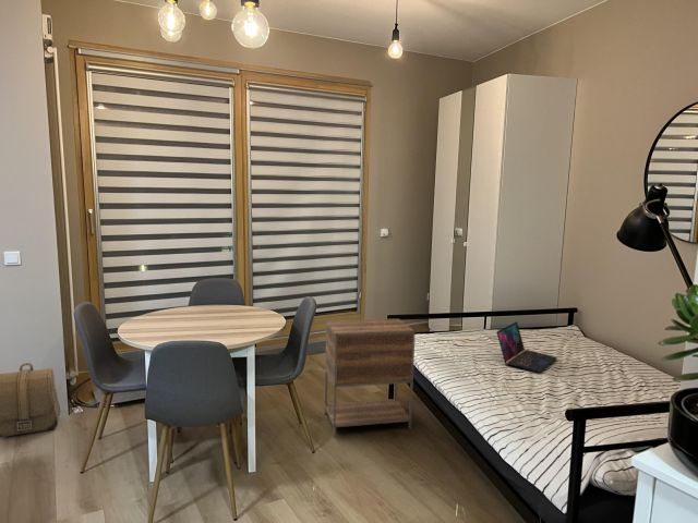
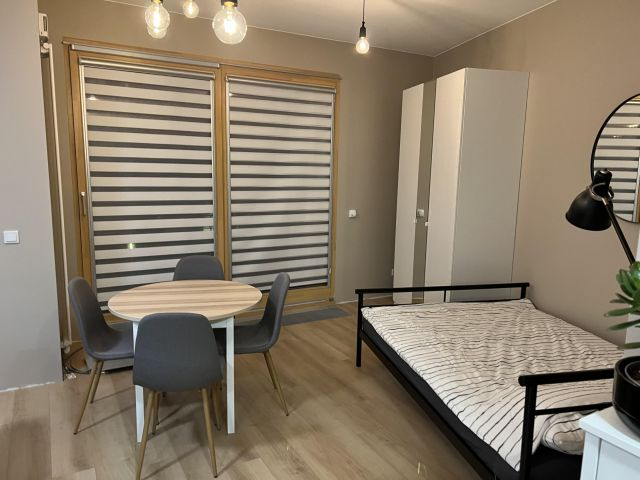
- laptop (524, 348)
- backpack (25, 399)
- nightstand (366, 373)
